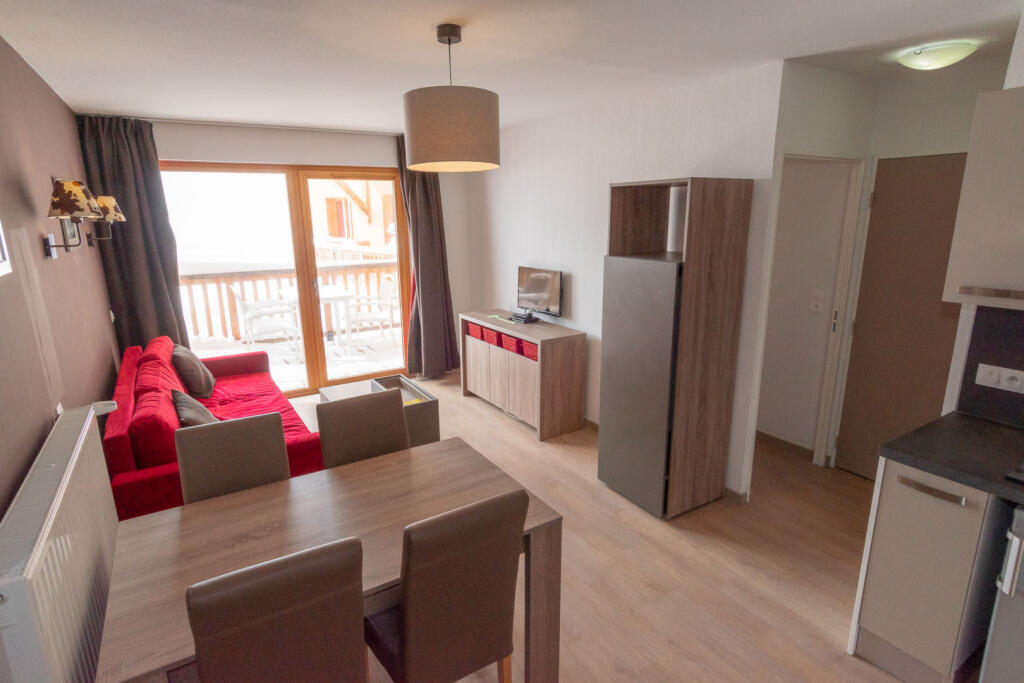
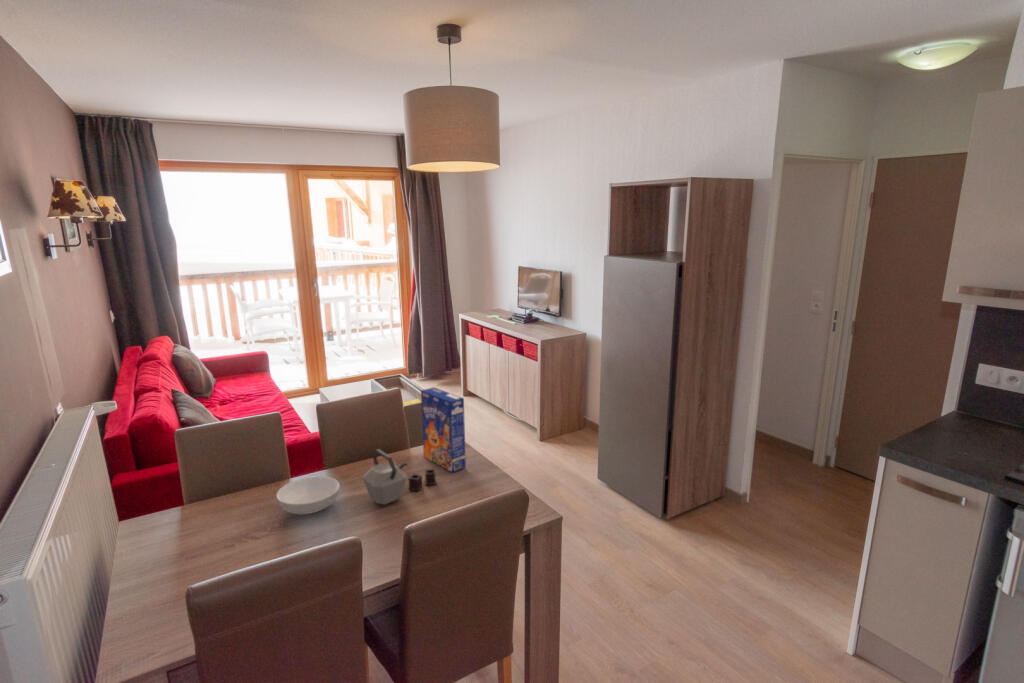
+ cereal box (443, 428)
+ kettle (402, 471)
+ serving bowl (309, 497)
